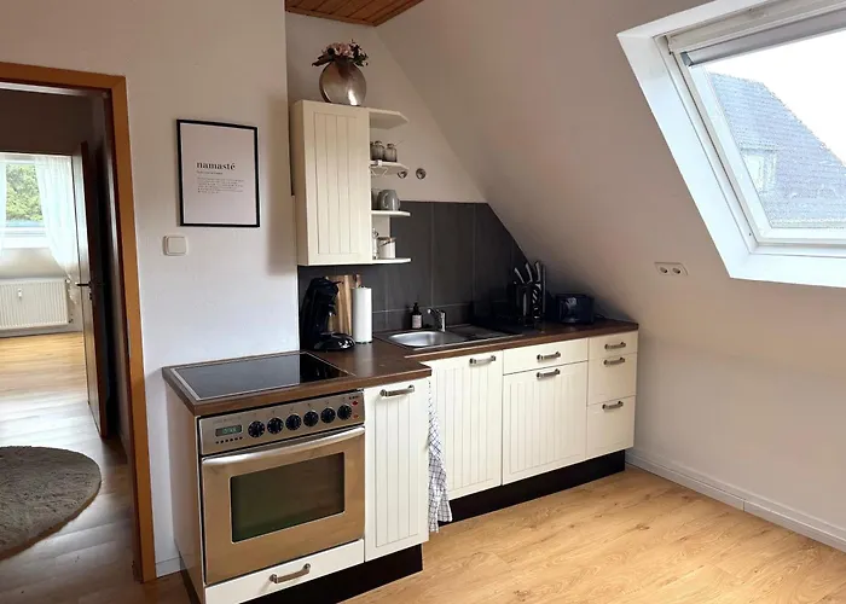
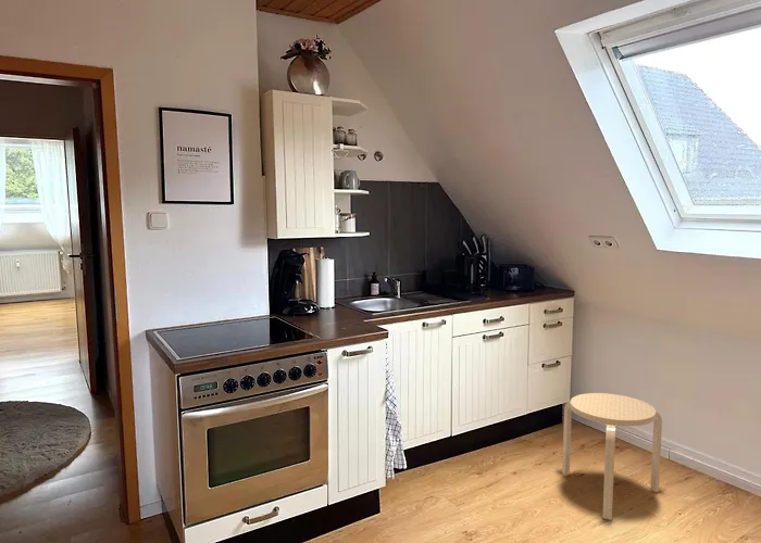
+ stool (610, 452)
